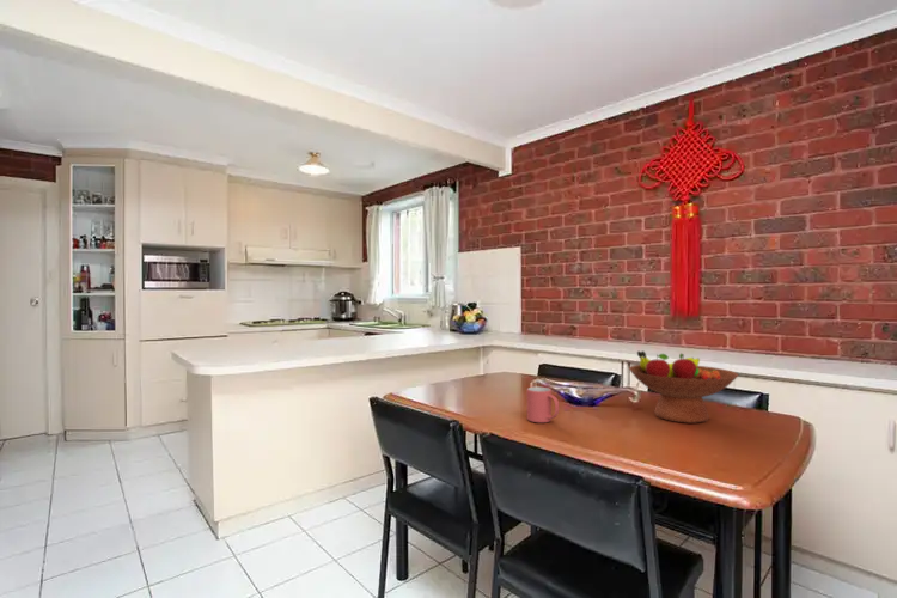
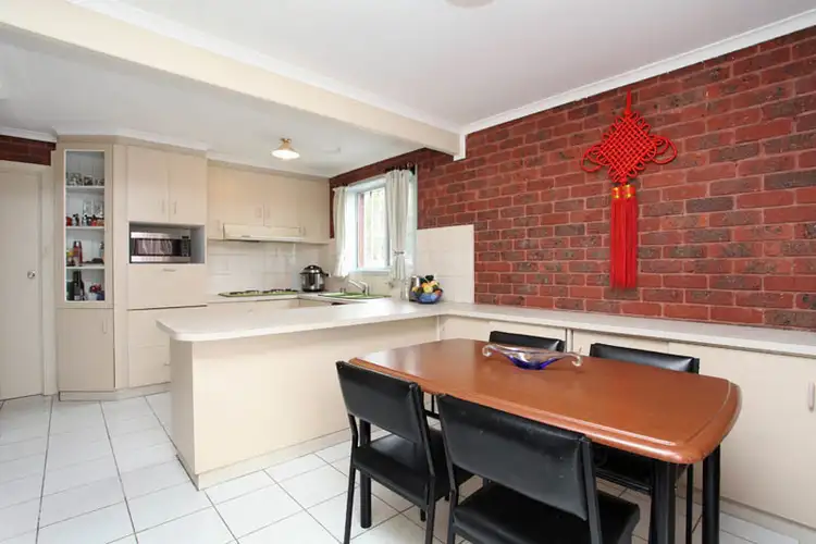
- fruit bowl (681, 384)
- mug (543, 405)
